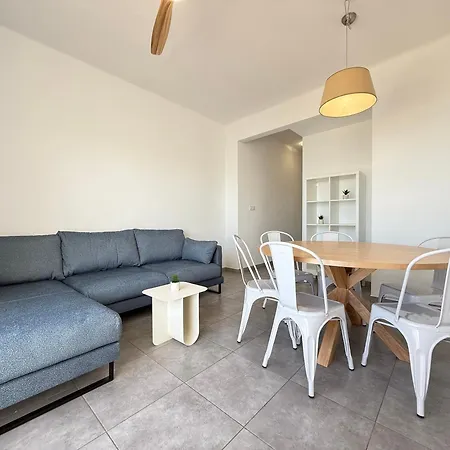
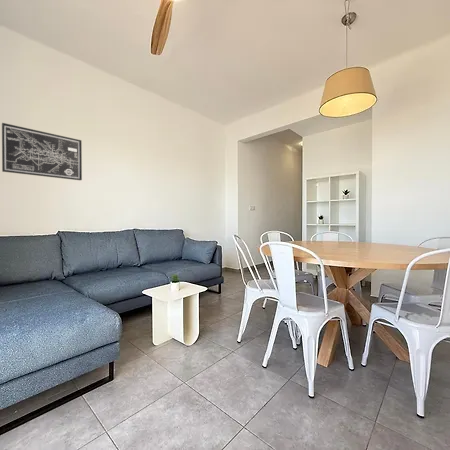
+ wall art (45, 154)
